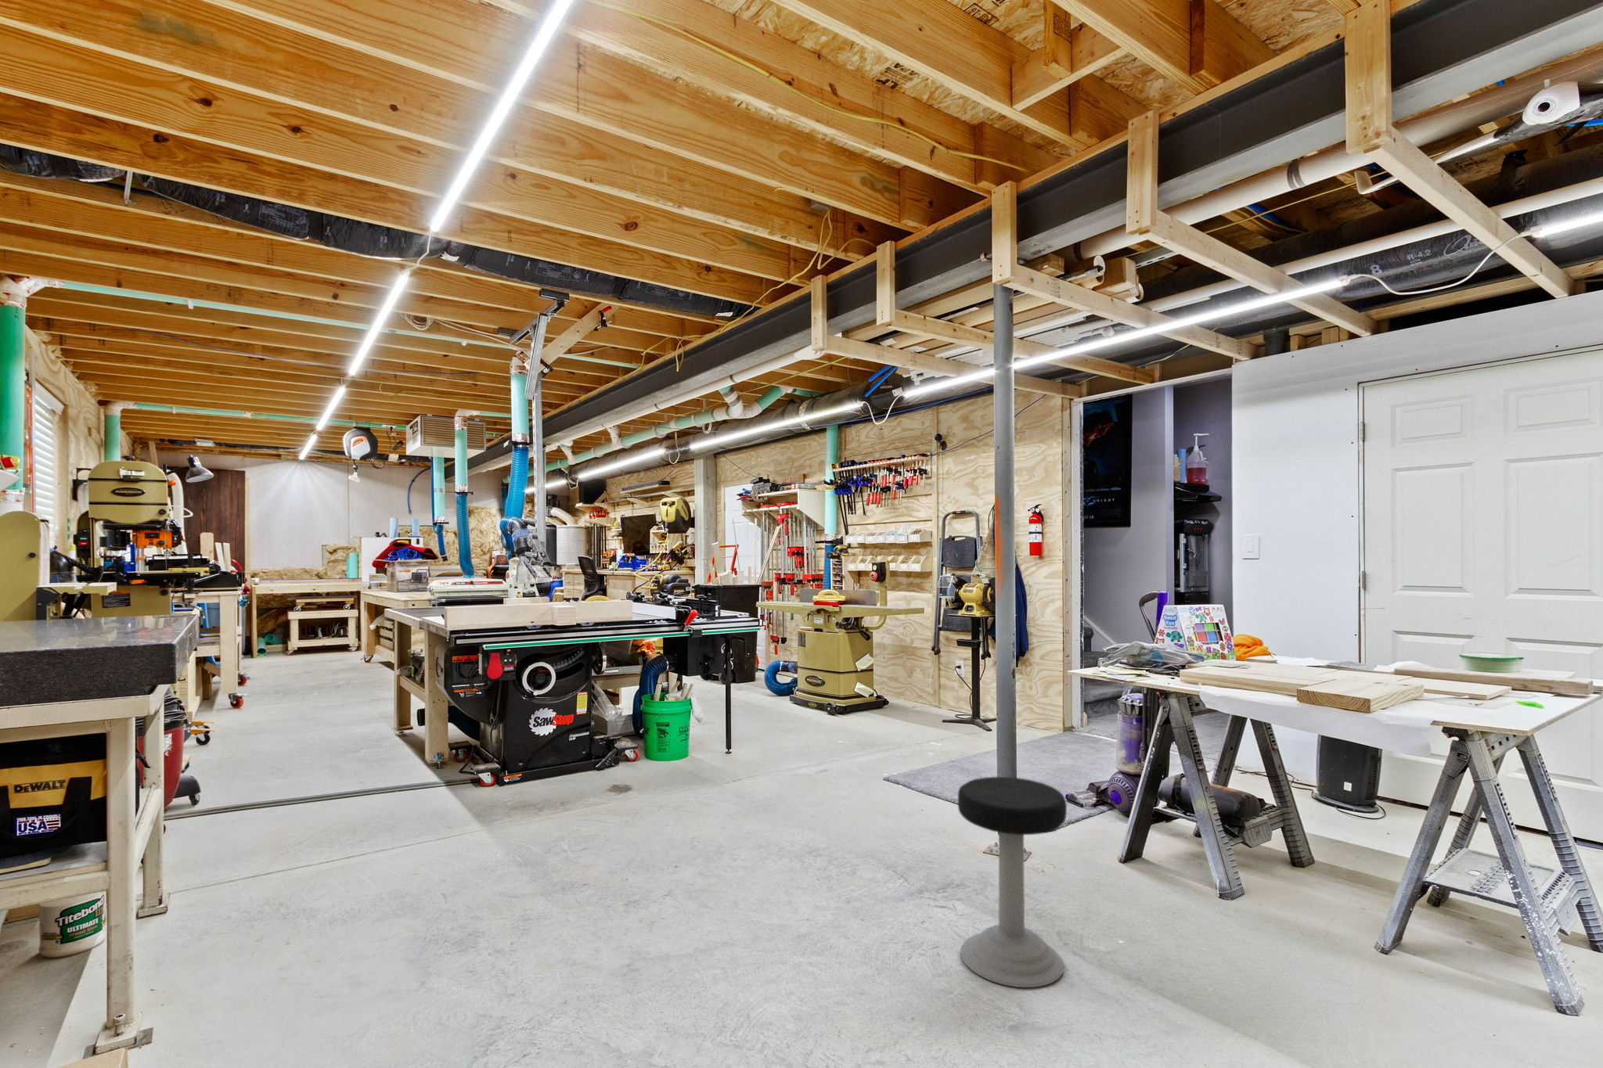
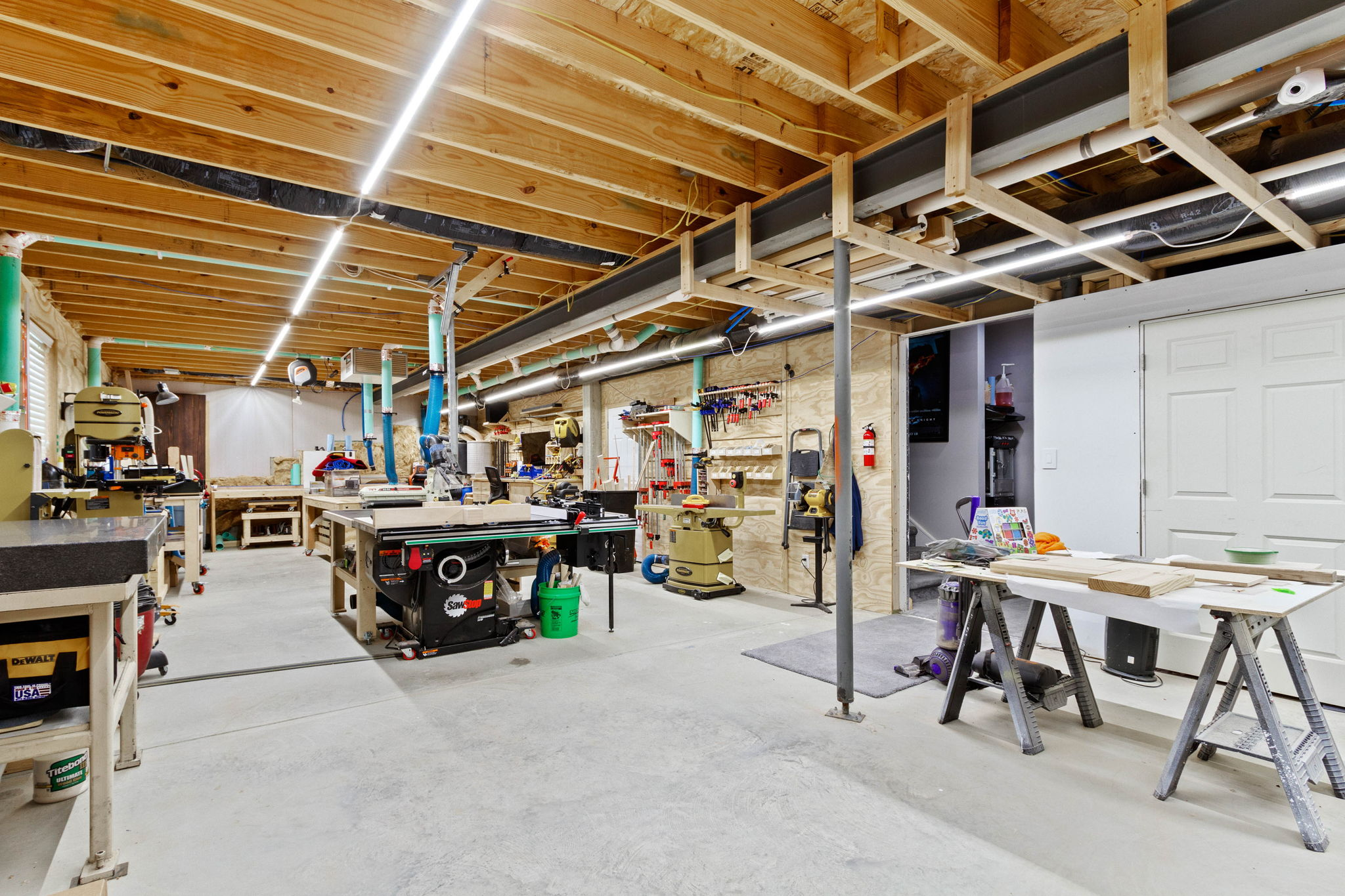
- stool (1012, 876)
